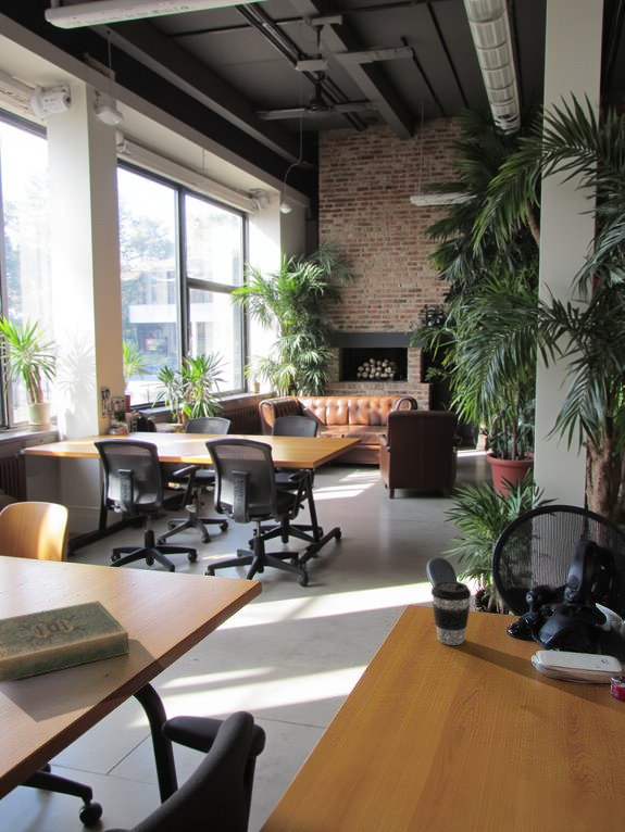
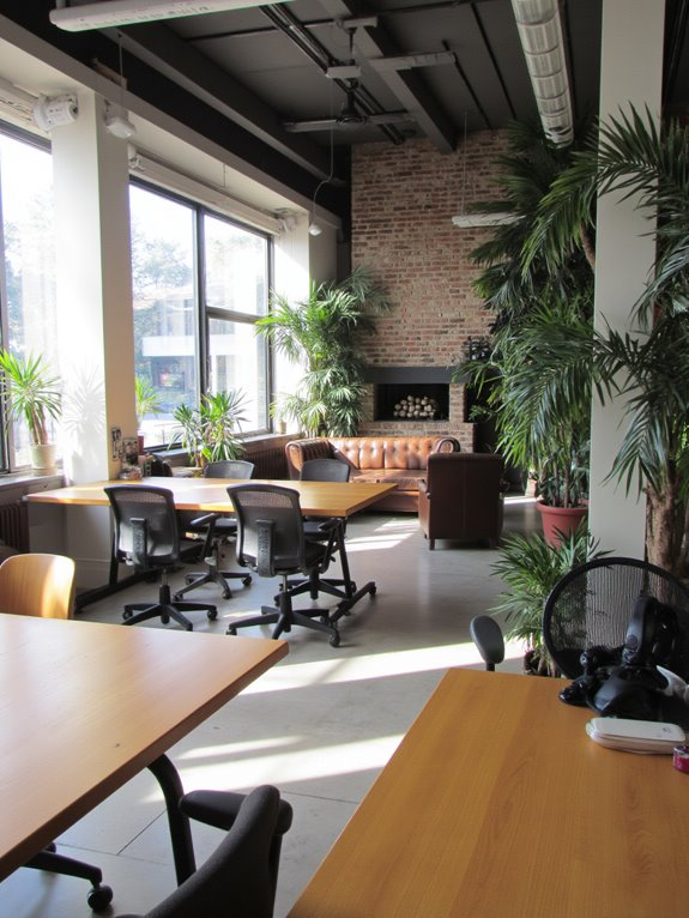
- hardback book (52, 638)
- coffee cup (450, 613)
